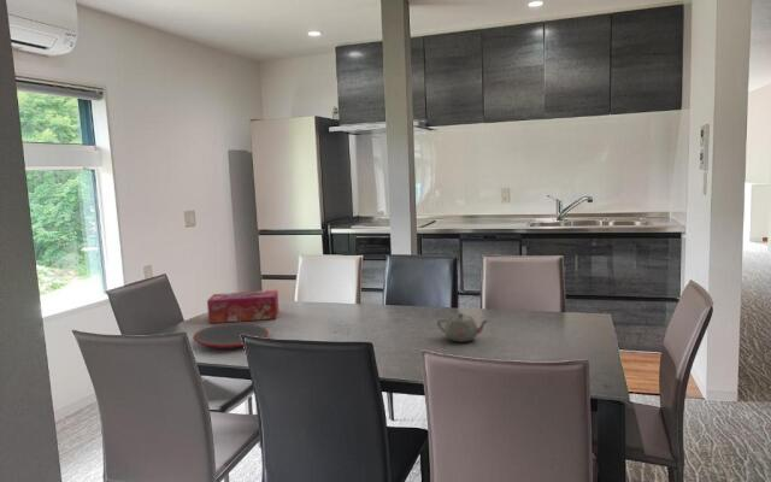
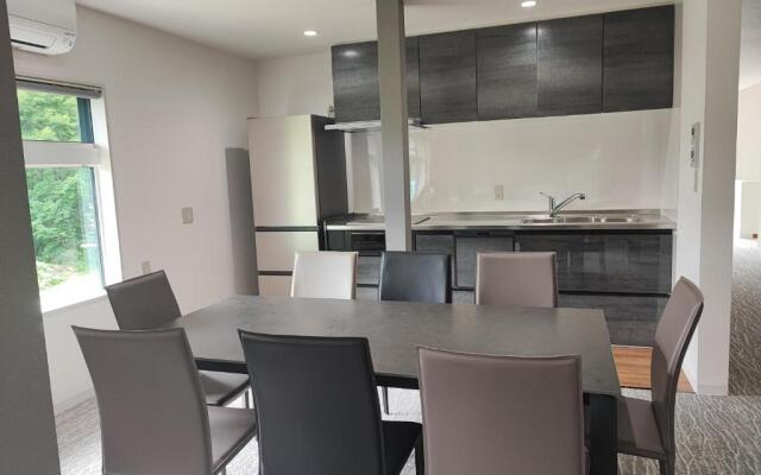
- teapot (463, 325)
- tissue box (243, 306)
- plate (231, 336)
